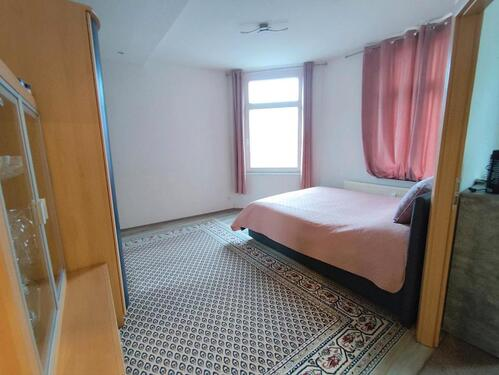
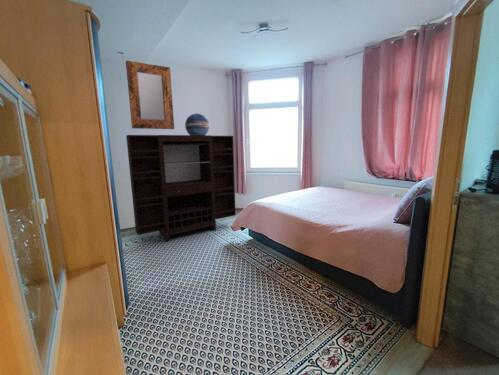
+ bookshelf (185, 185)
+ home mirror (151, 97)
+ decorative sphere (197, 124)
